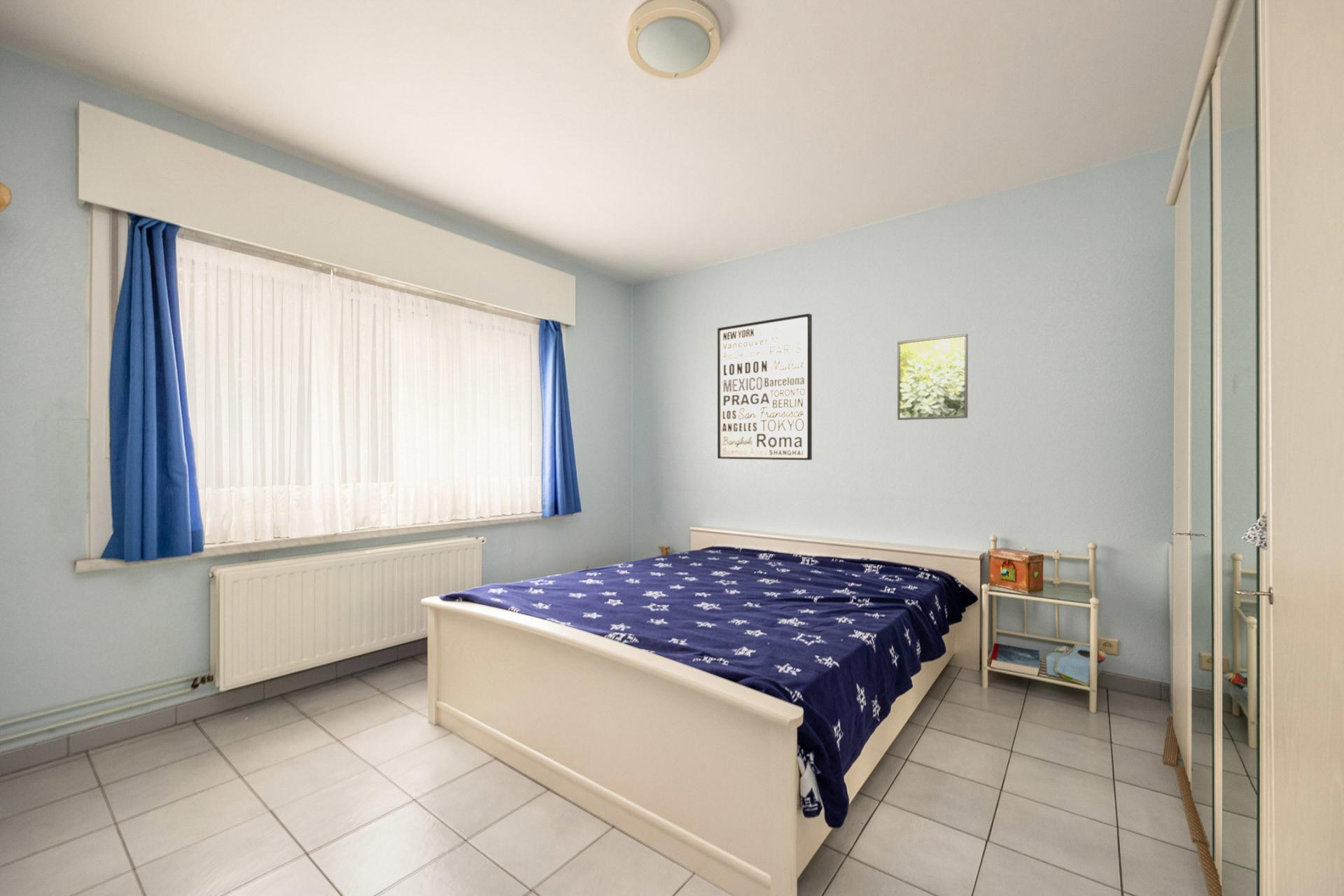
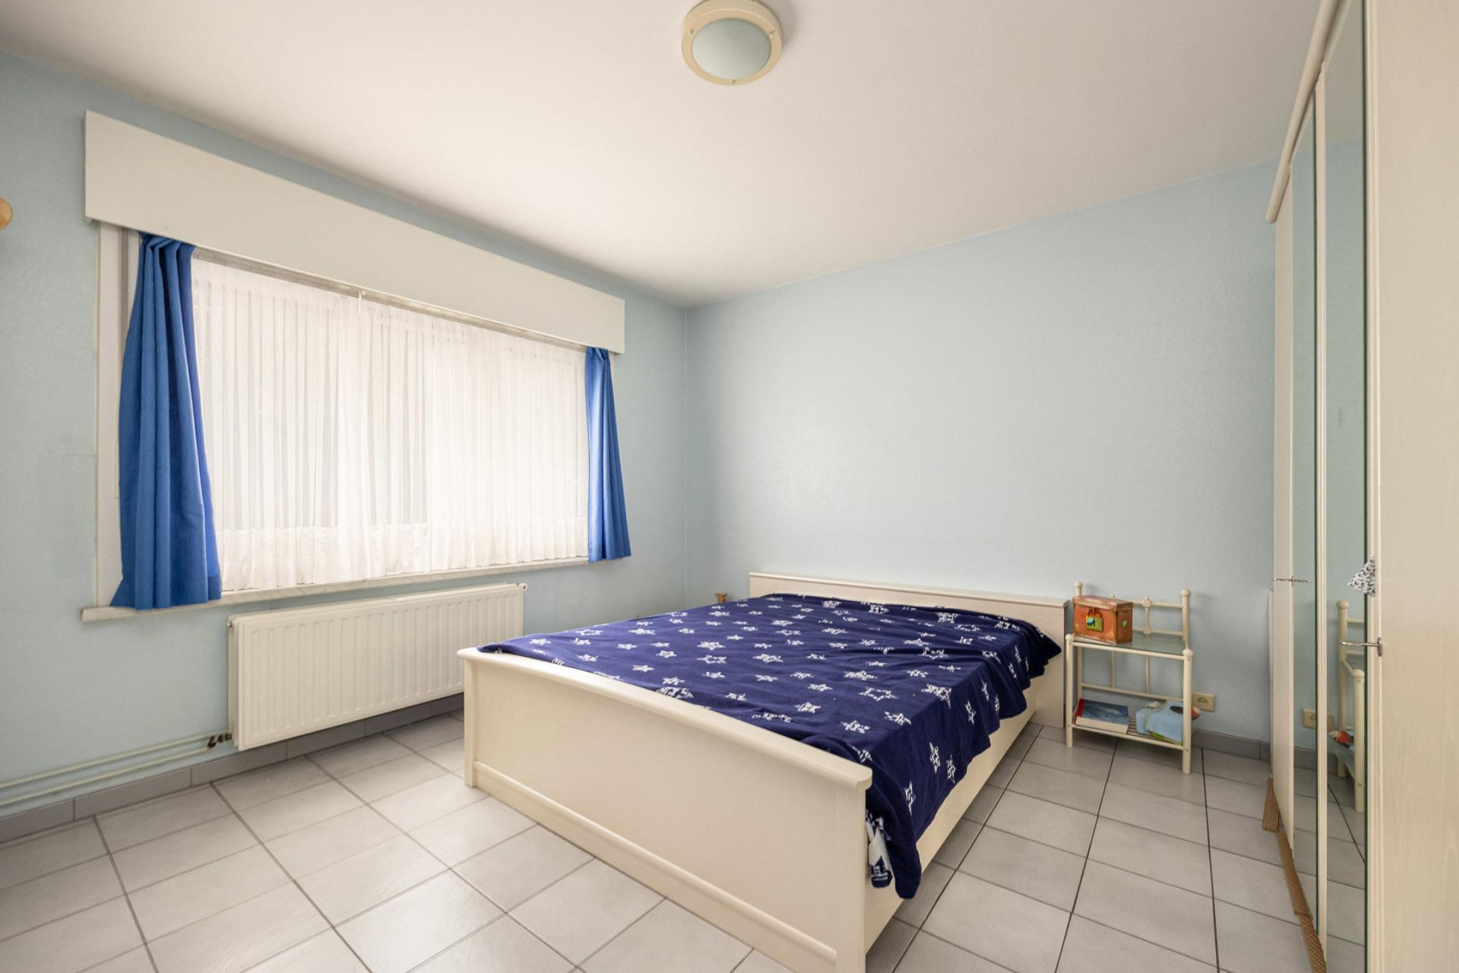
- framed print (931, 378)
- wall art (762, 390)
